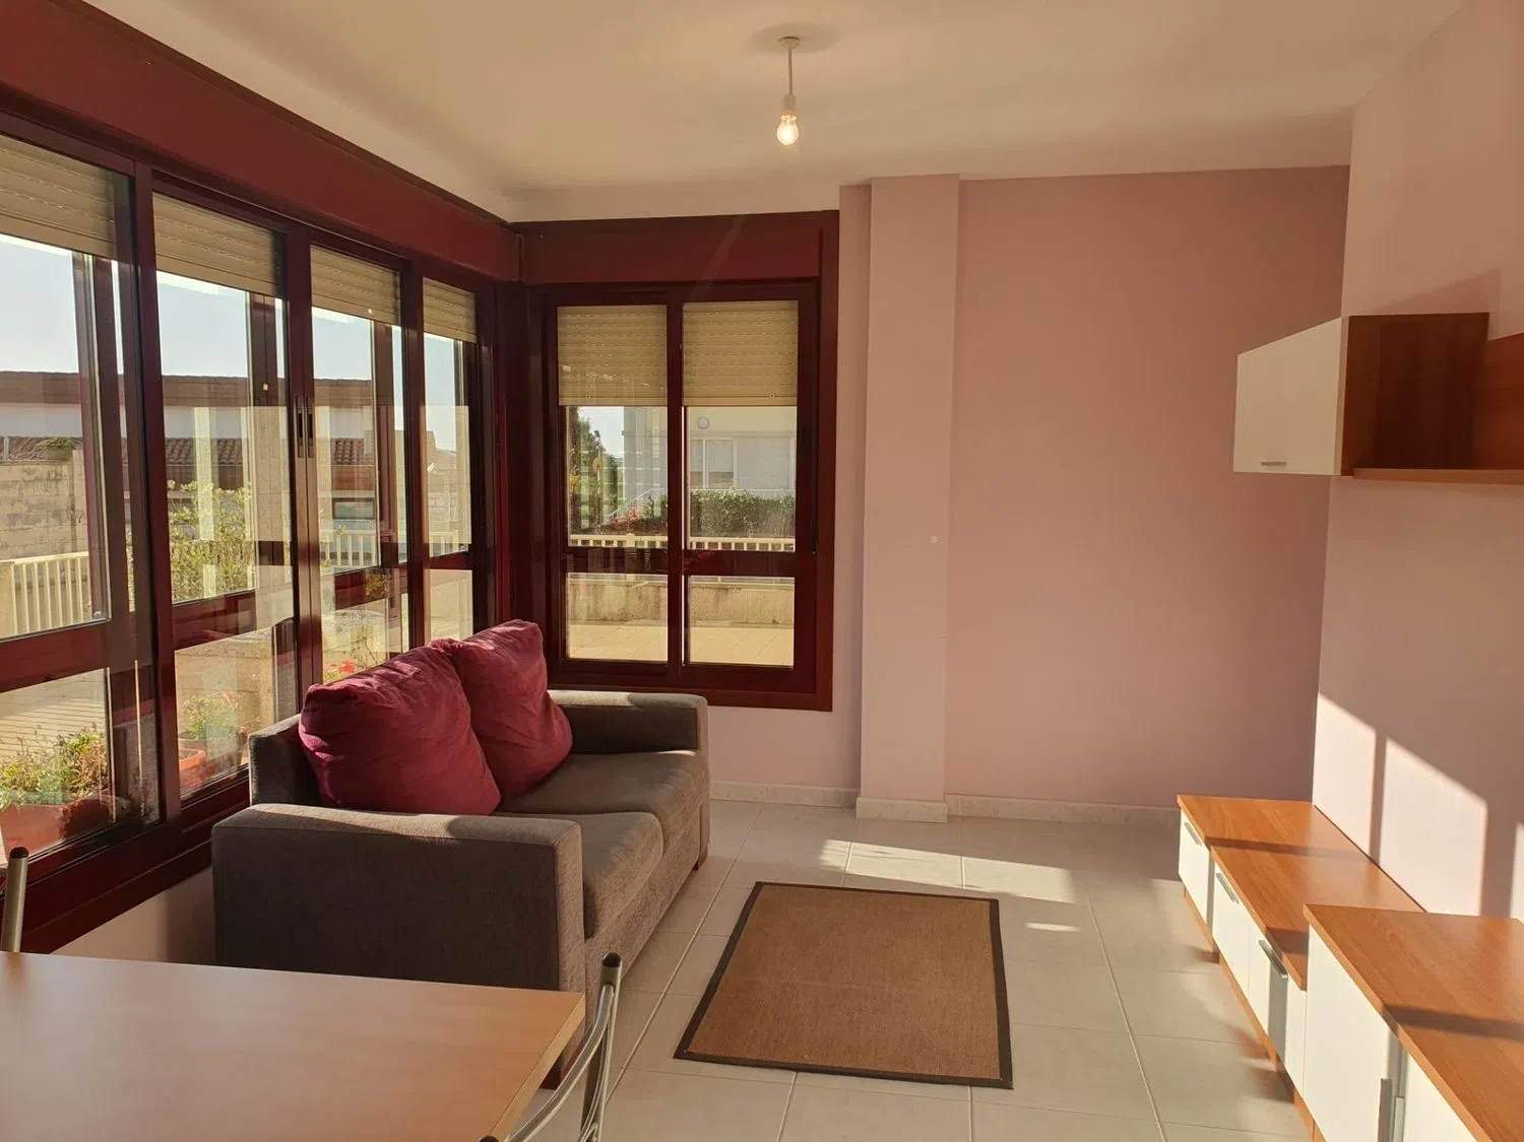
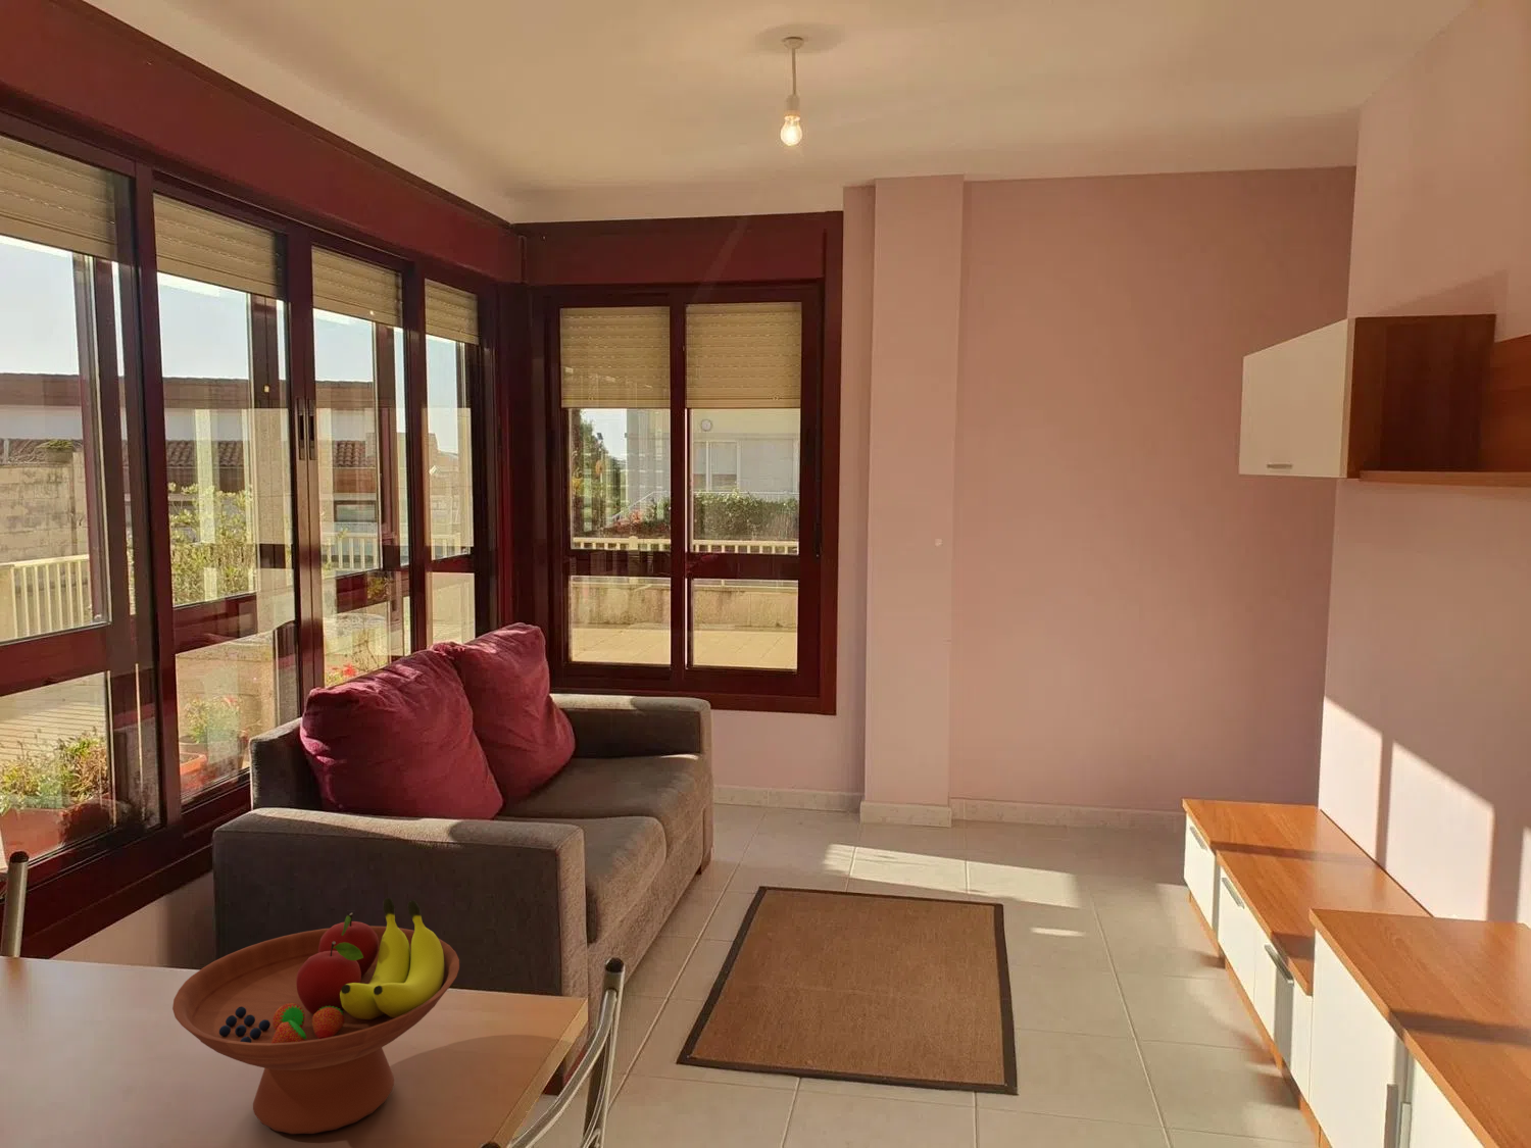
+ fruit bowl (323, 1015)
